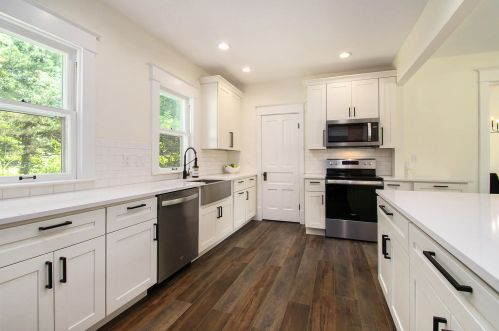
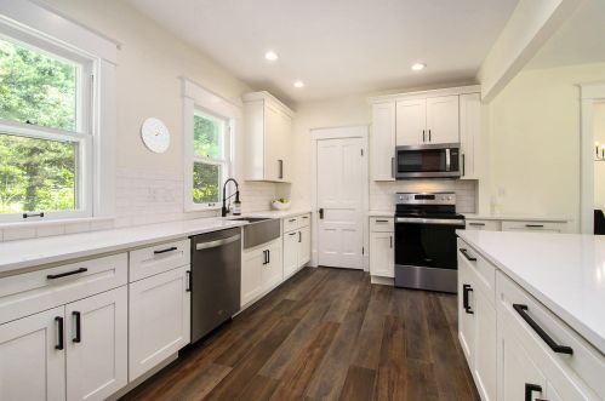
+ wall clock (155, 136)
